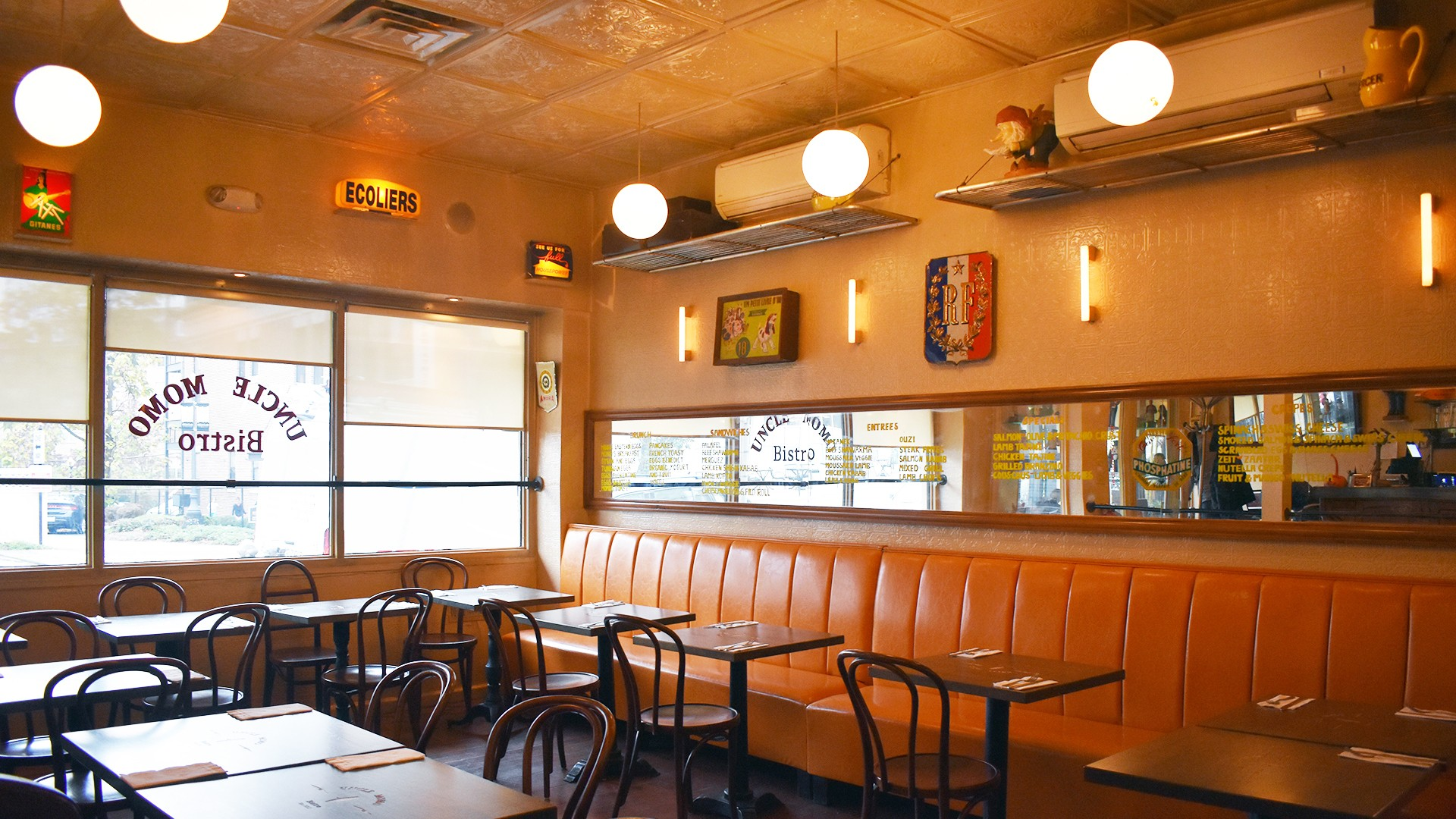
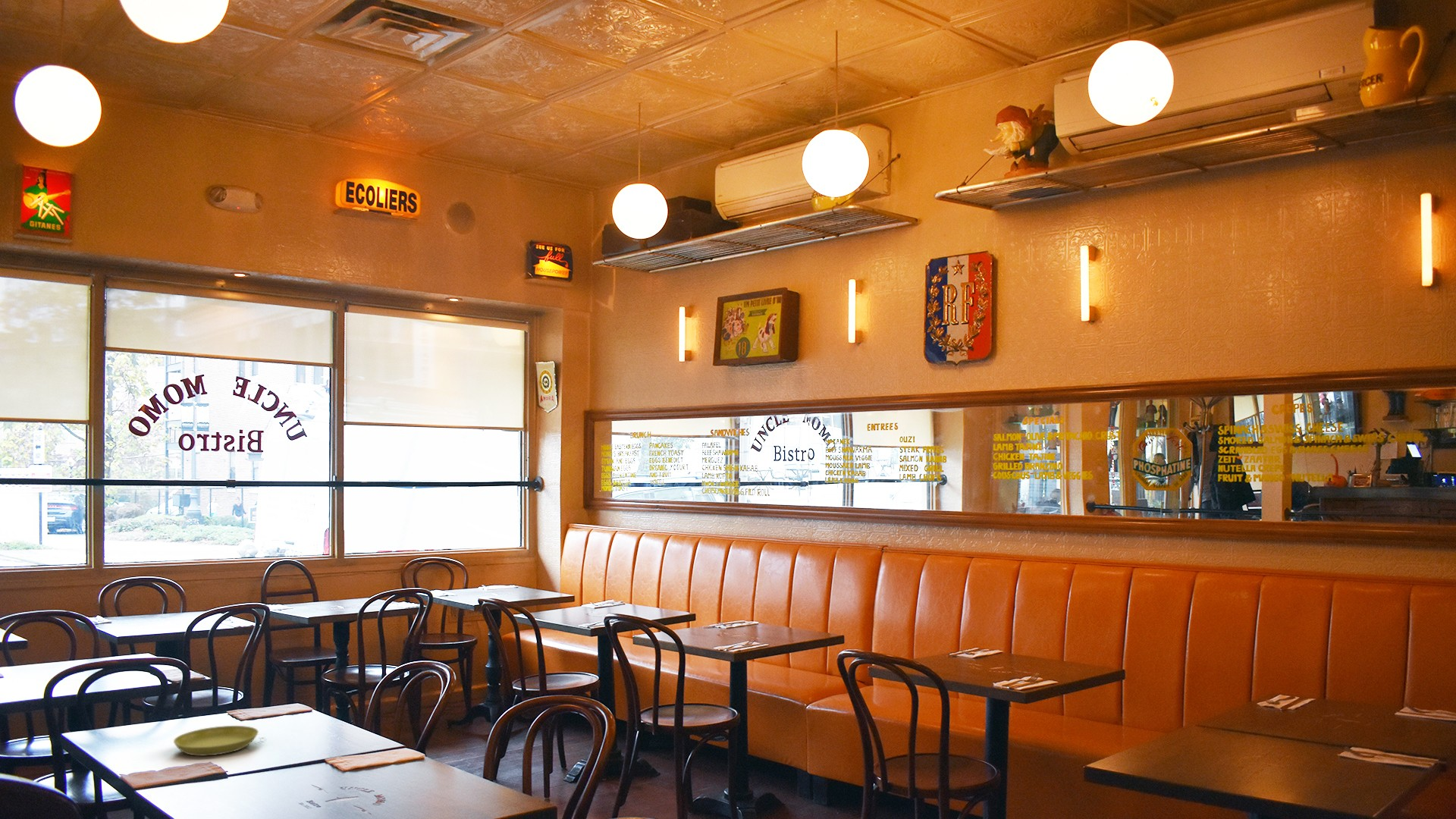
+ saucer (216, 741)
